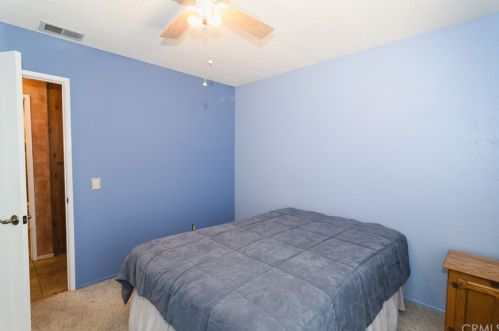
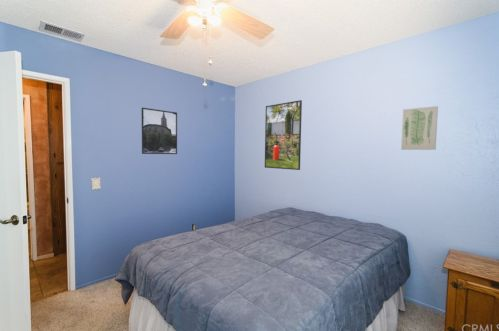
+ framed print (160, 132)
+ wall art (418, 129)
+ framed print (281, 136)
